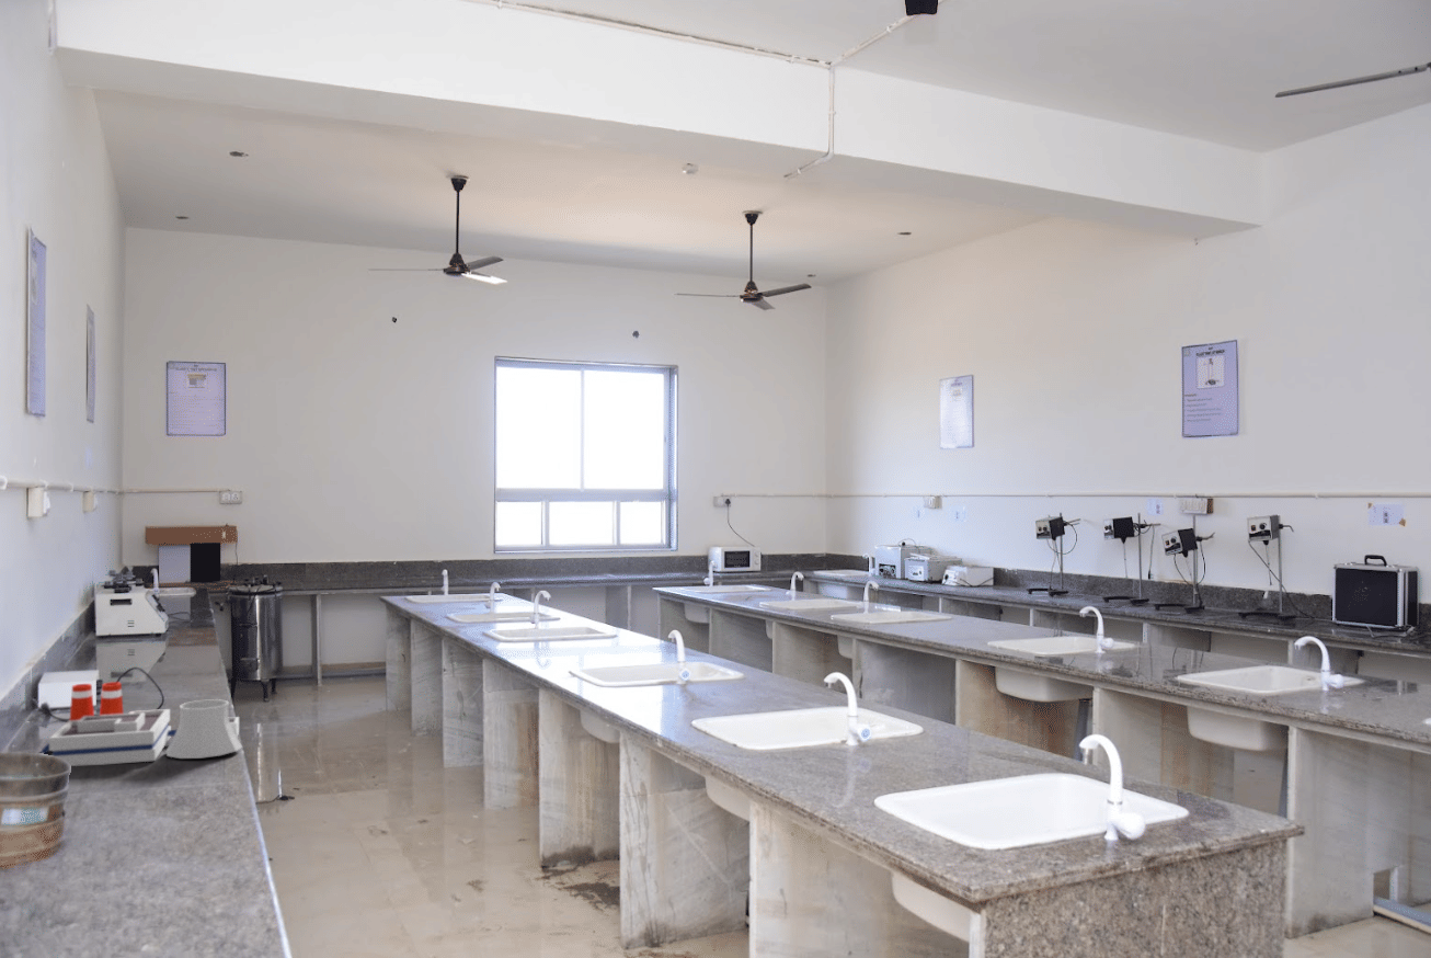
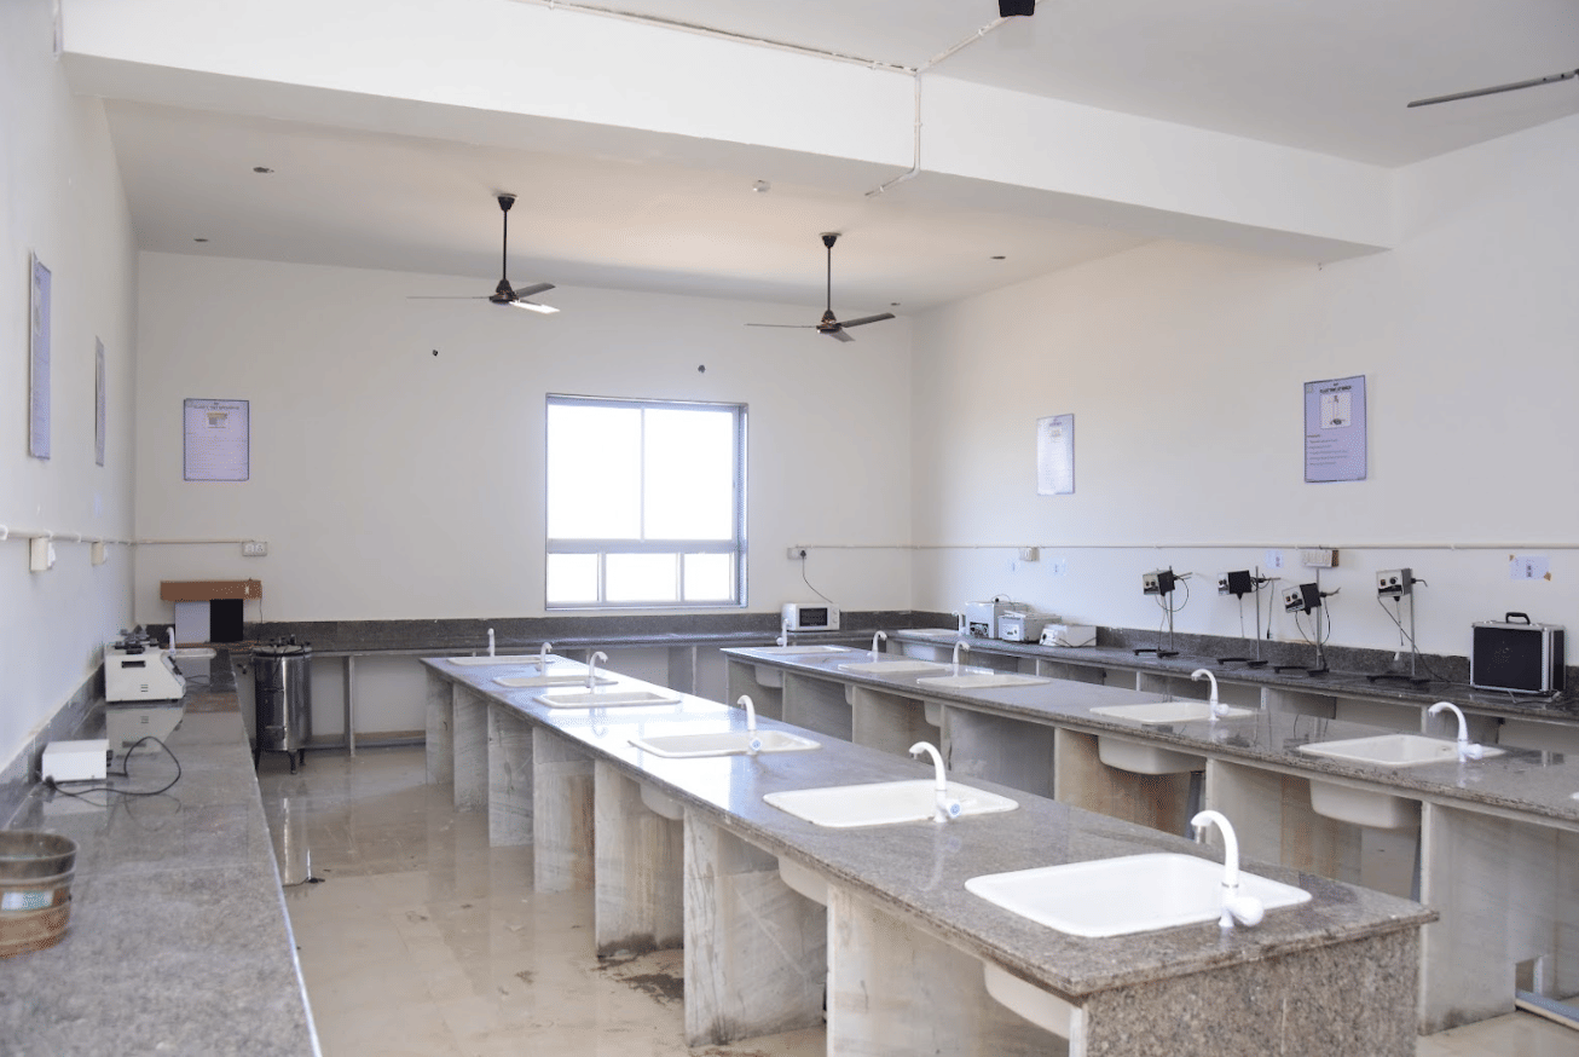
- laboratory equipment (144, 719)
